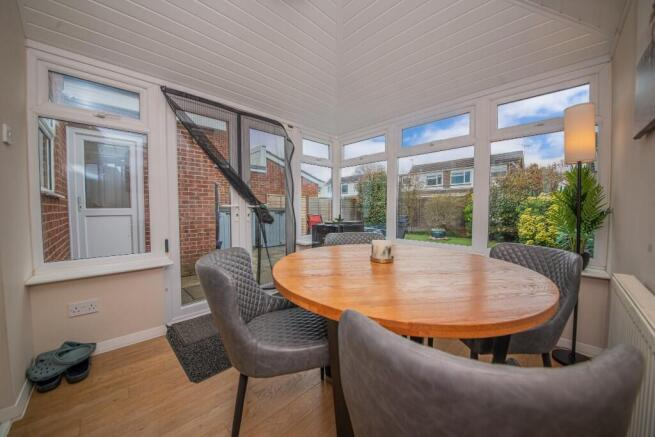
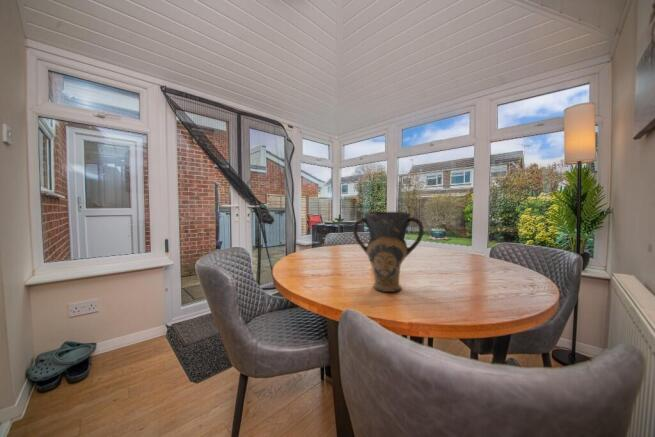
+ vase (386, 250)
